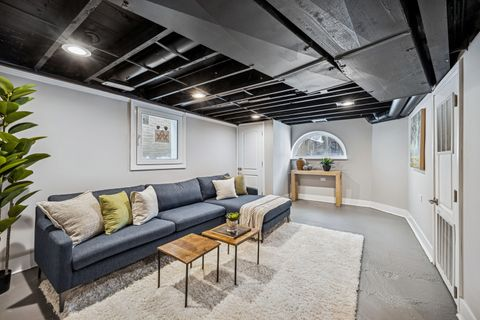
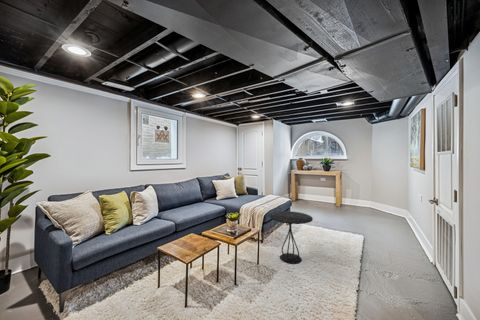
+ side table (289, 237)
